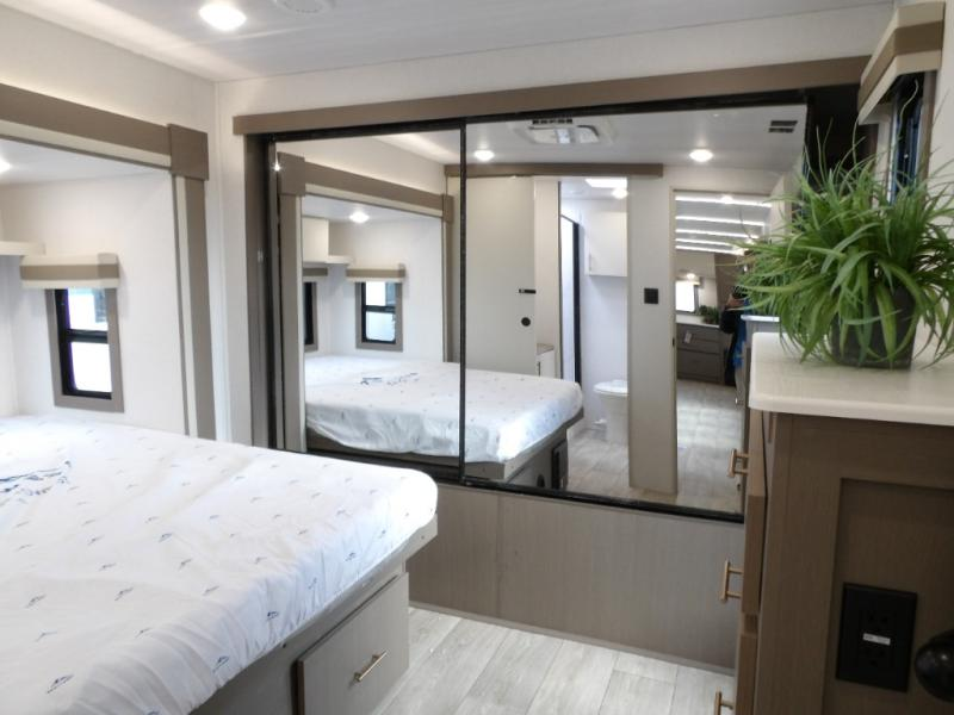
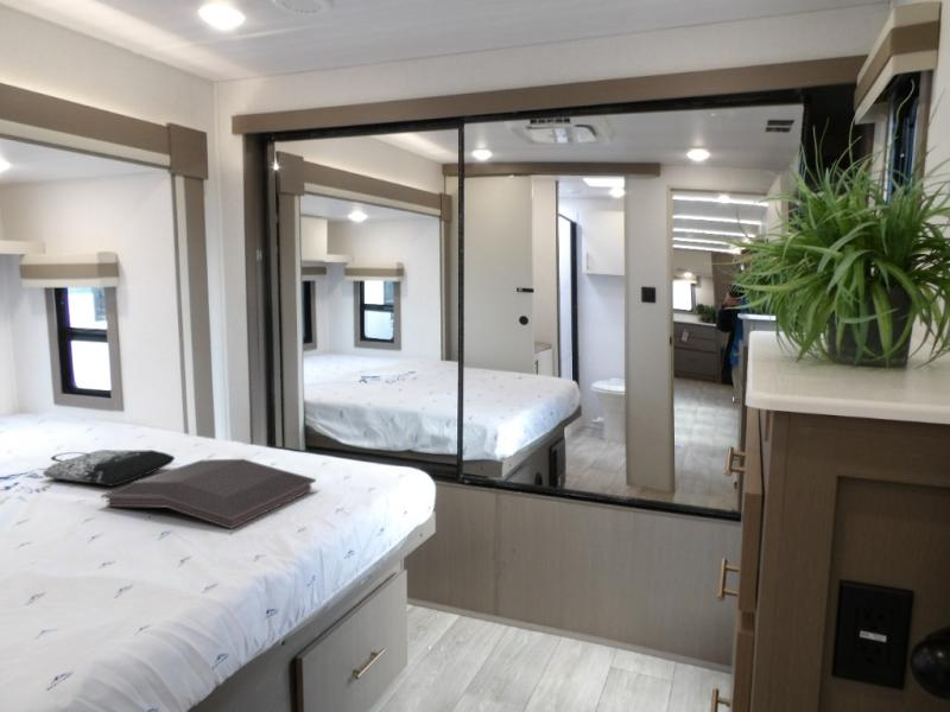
+ serving tray (213, 484)
+ tote bag (100, 463)
